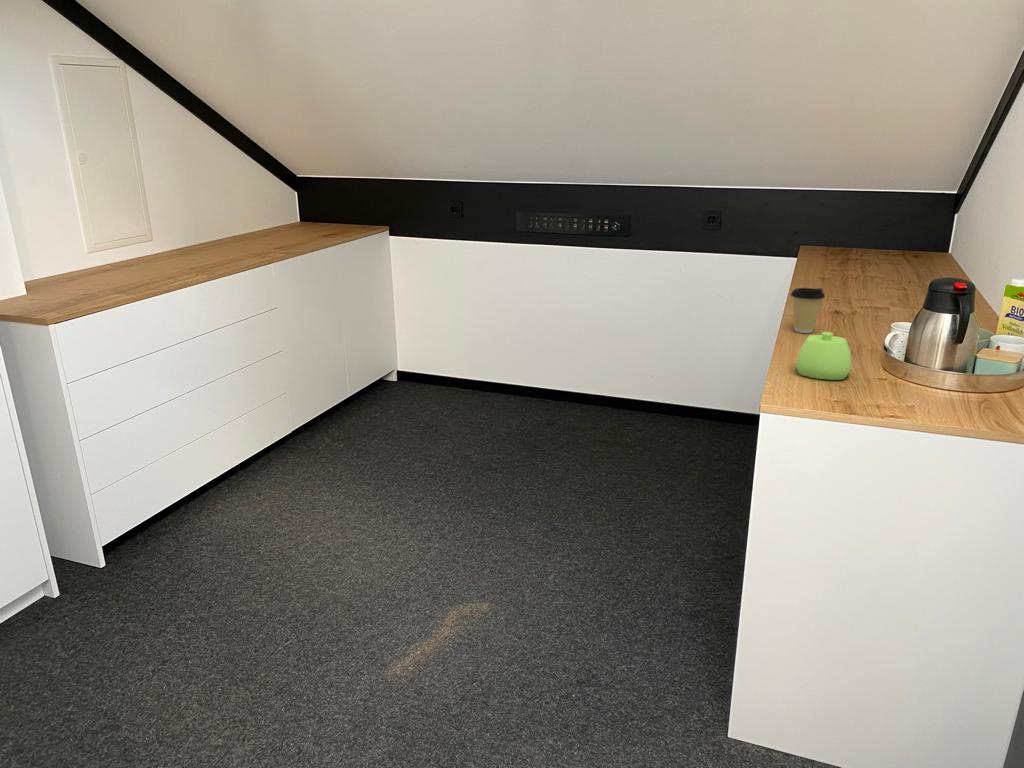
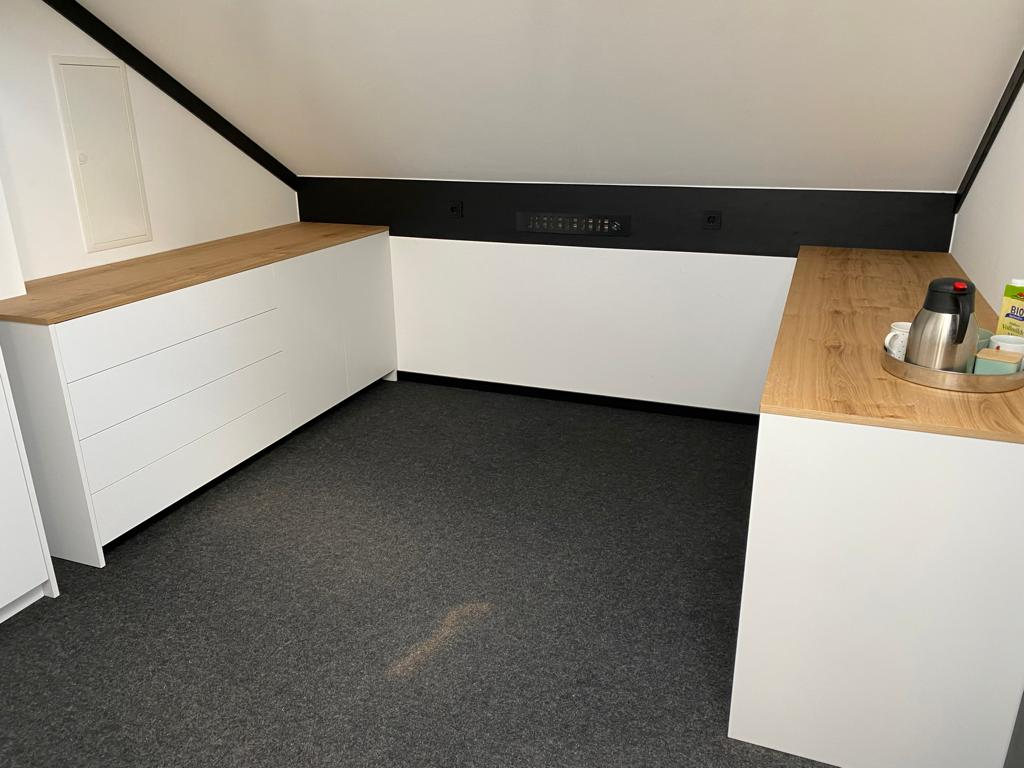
- sugar bowl (824, 353)
- coffee cup (806, 309)
